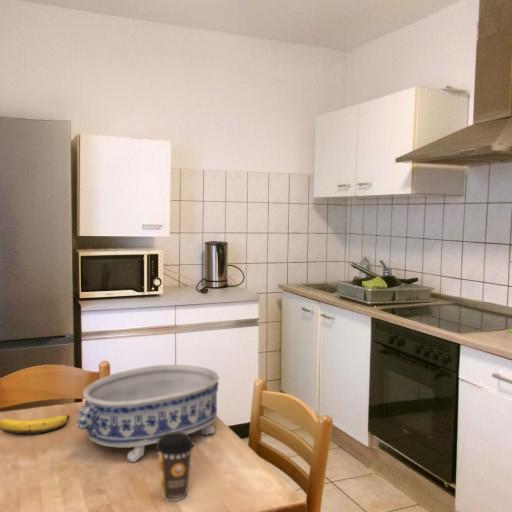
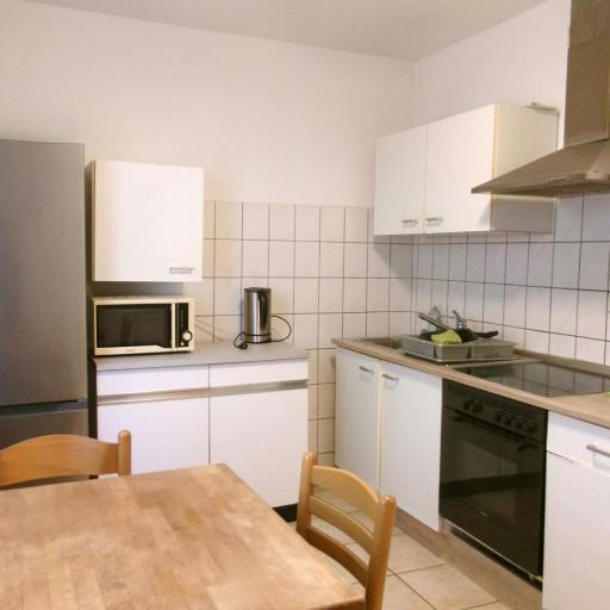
- banana (39, 421)
- decorative bowl (153, 407)
- coffee cup (174, 466)
